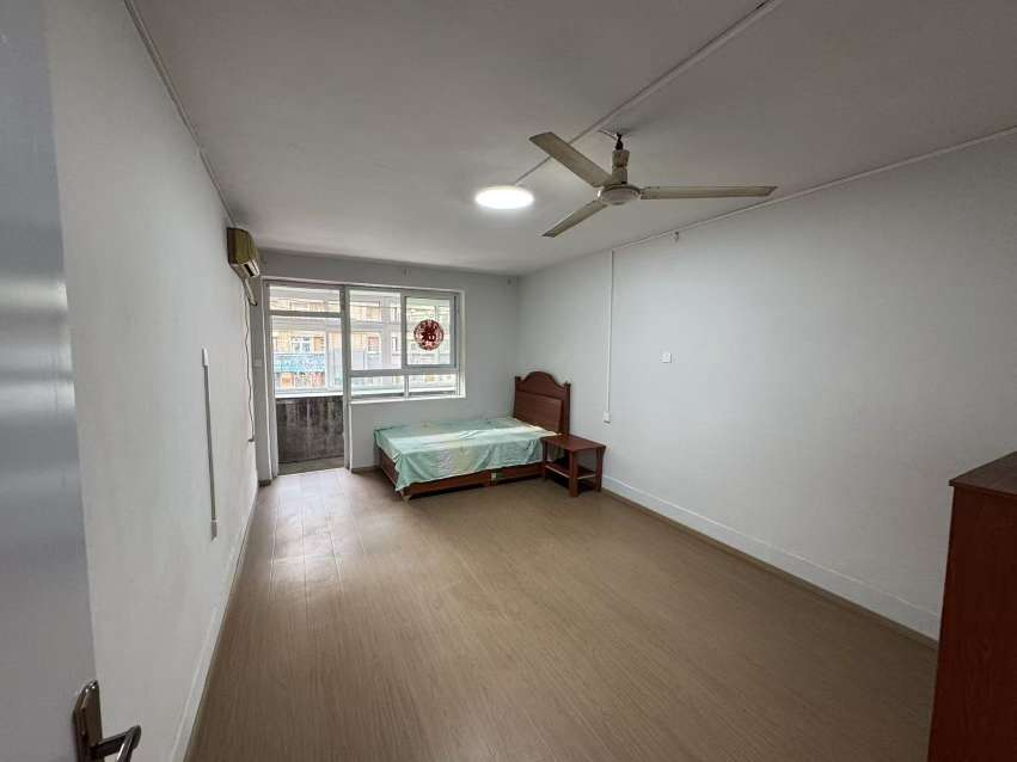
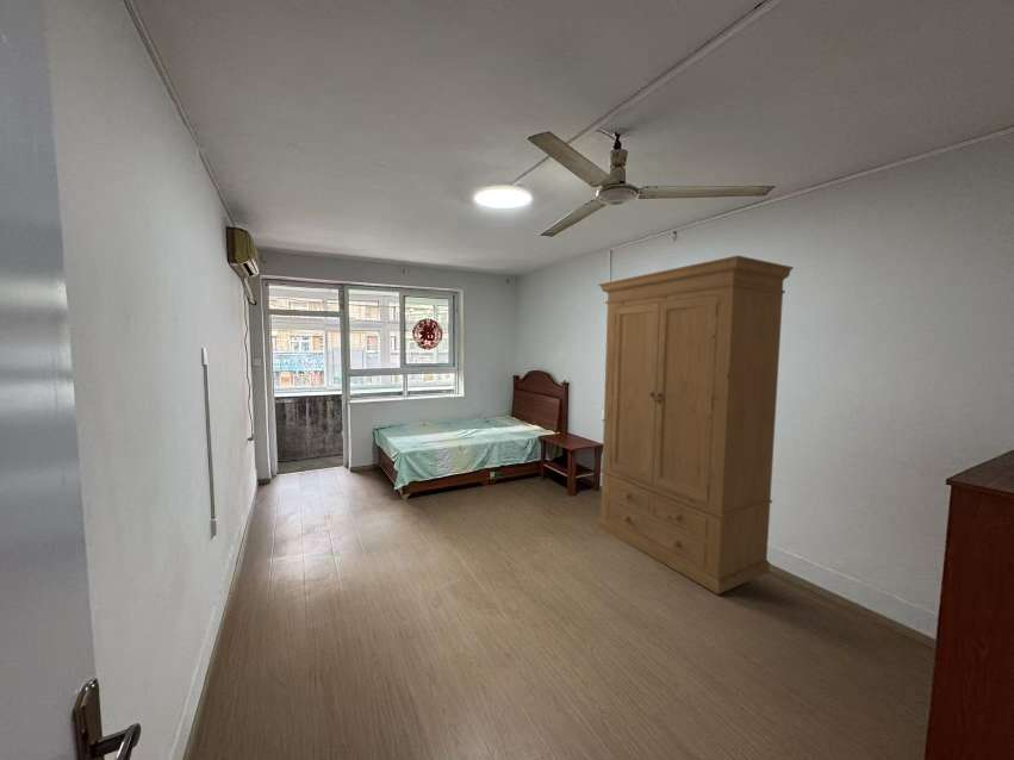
+ armoire (677, 415)
